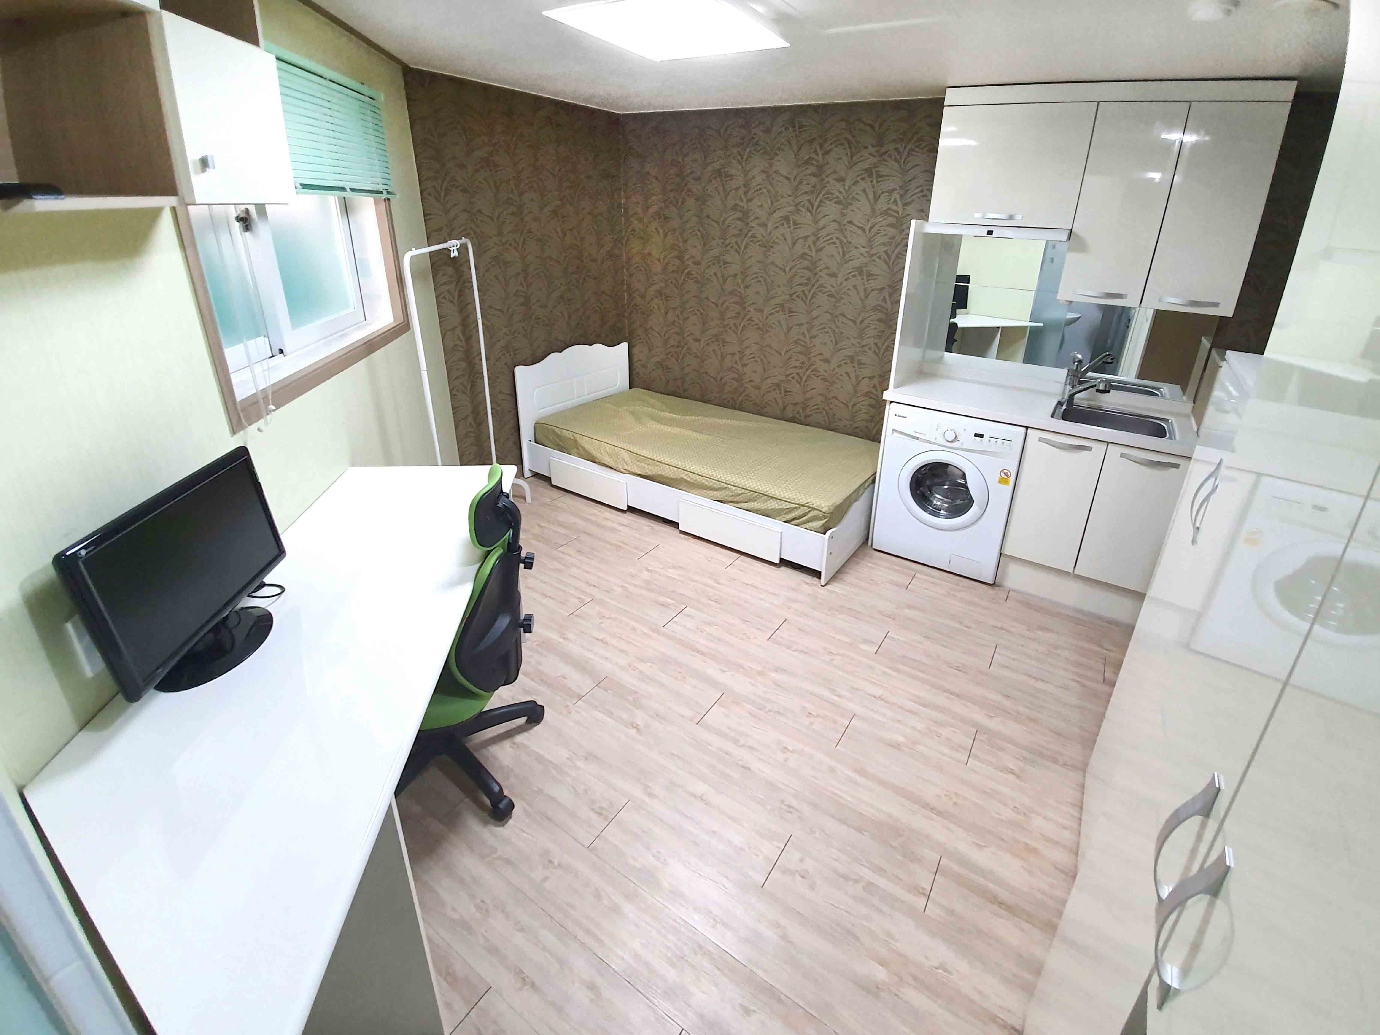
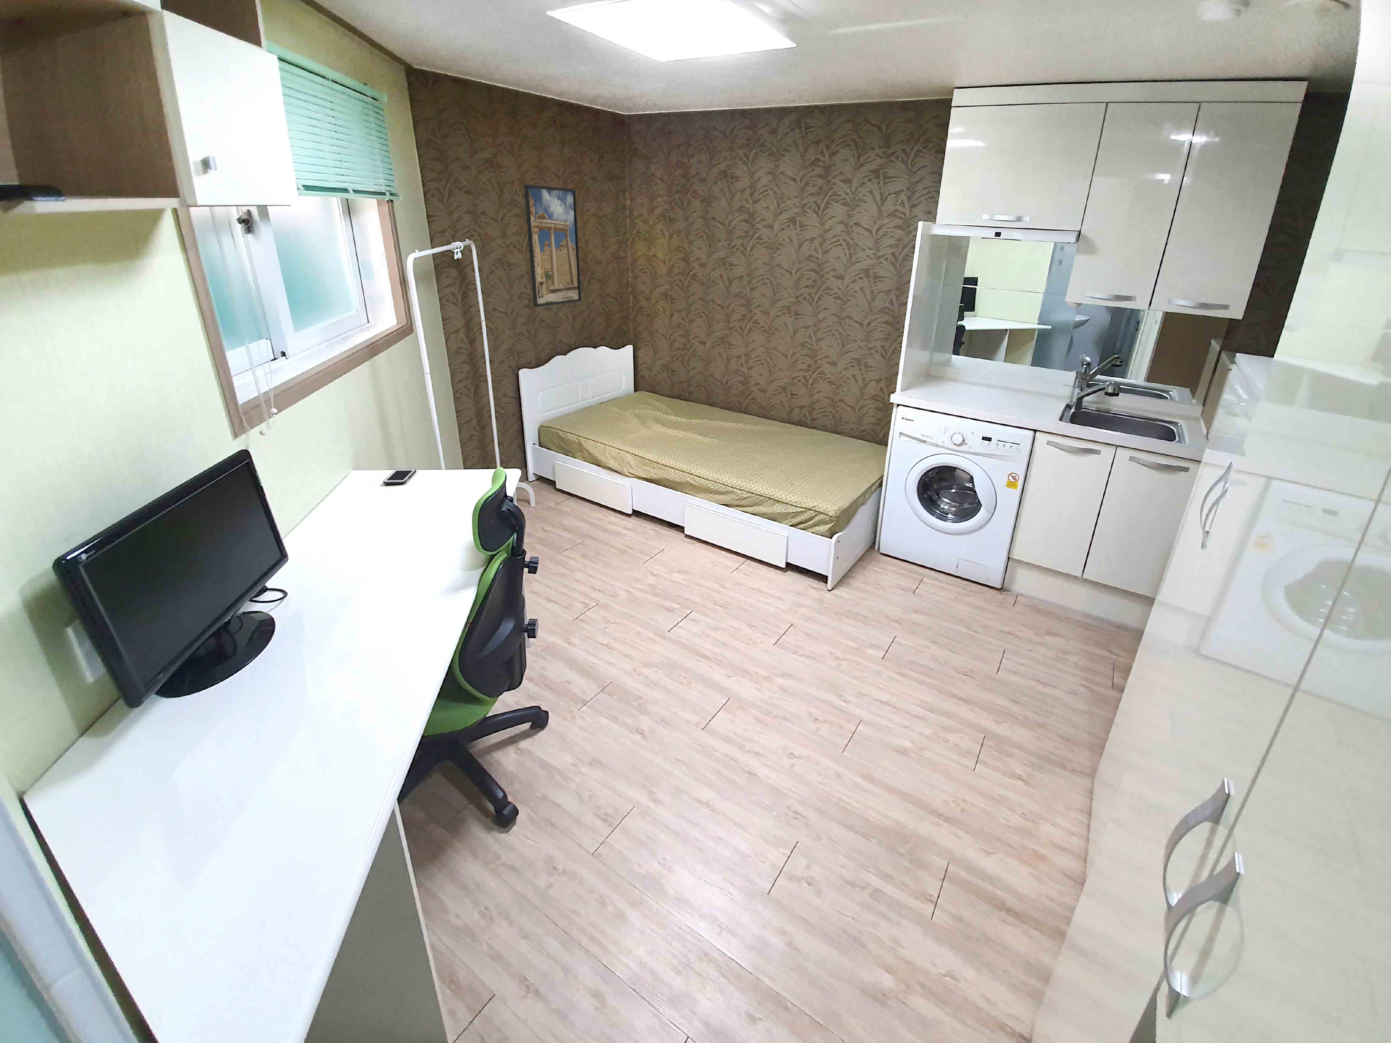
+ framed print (554, 248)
+ cell phone (400, 475)
